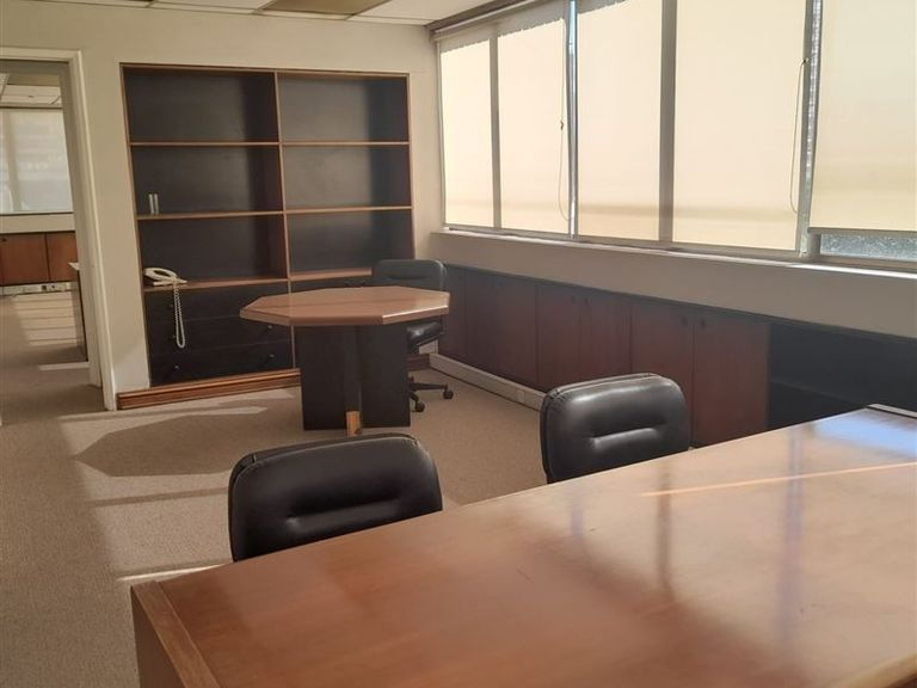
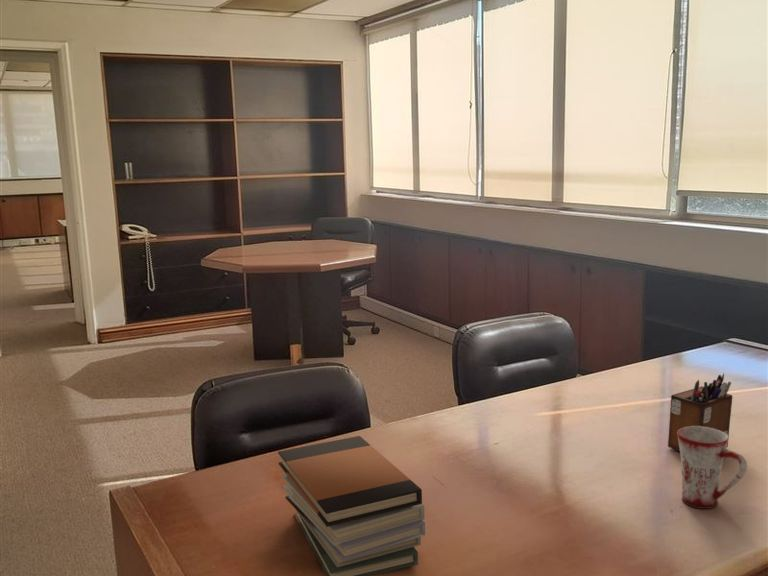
+ mug (711, 471)
+ book stack (349, 504)
+ desk organizer (700, 411)
